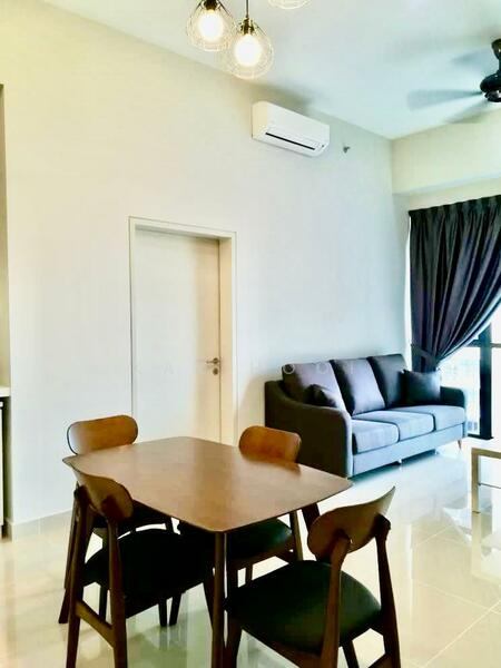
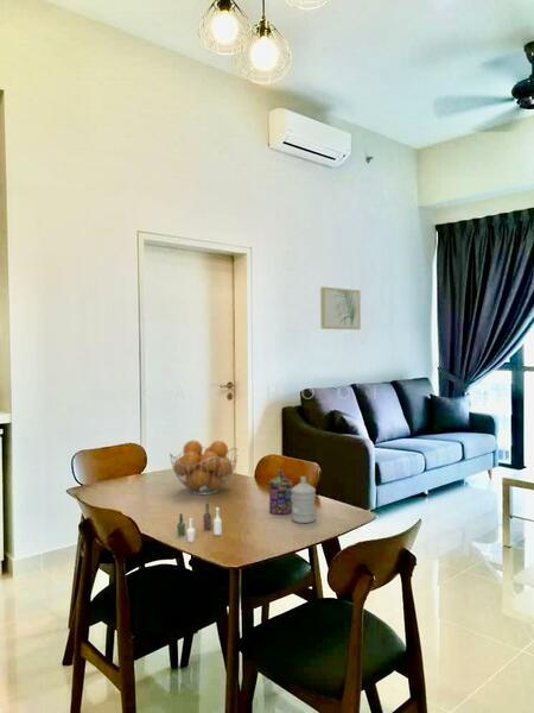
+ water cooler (269, 504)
+ fruit basket (204, 466)
+ wall art (341, 309)
